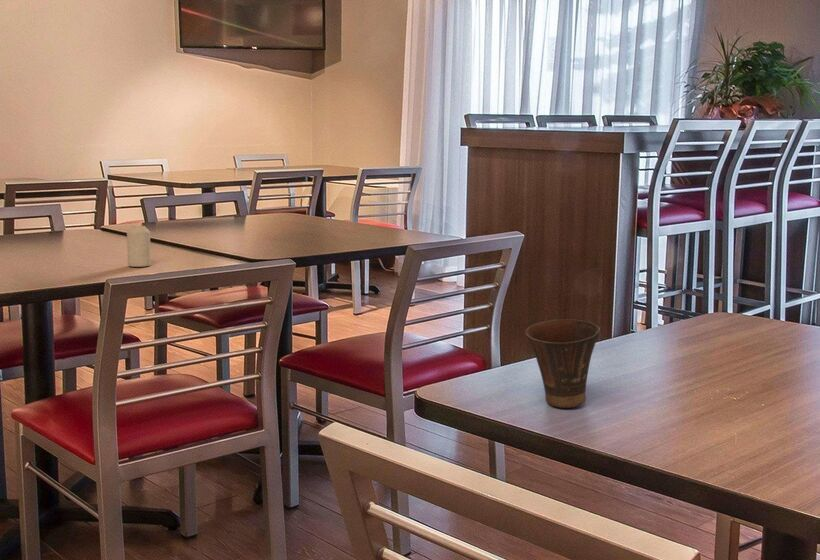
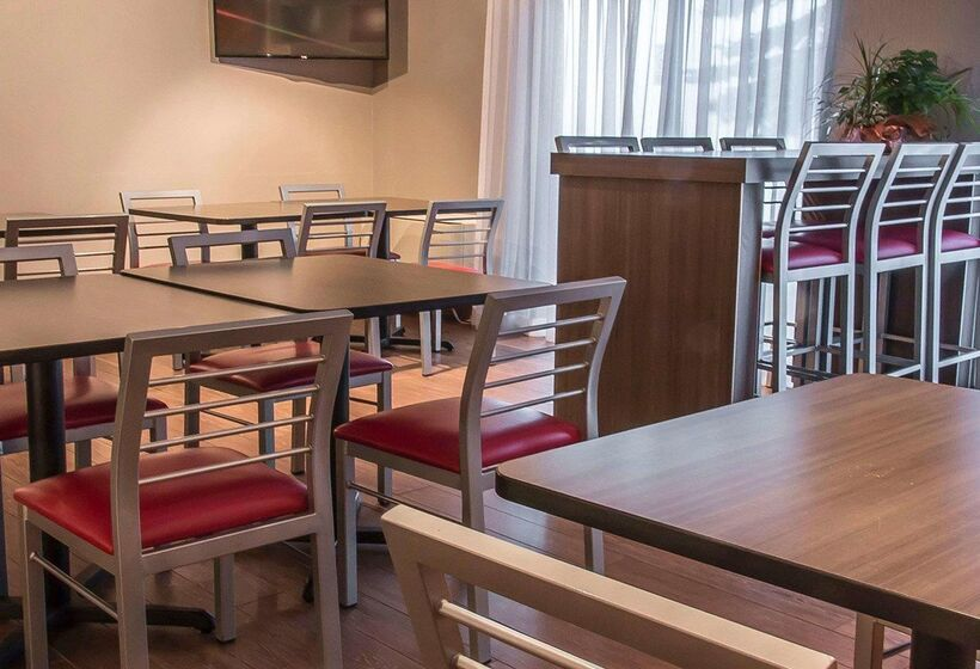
- candle (138, 245)
- cup (561, 365)
